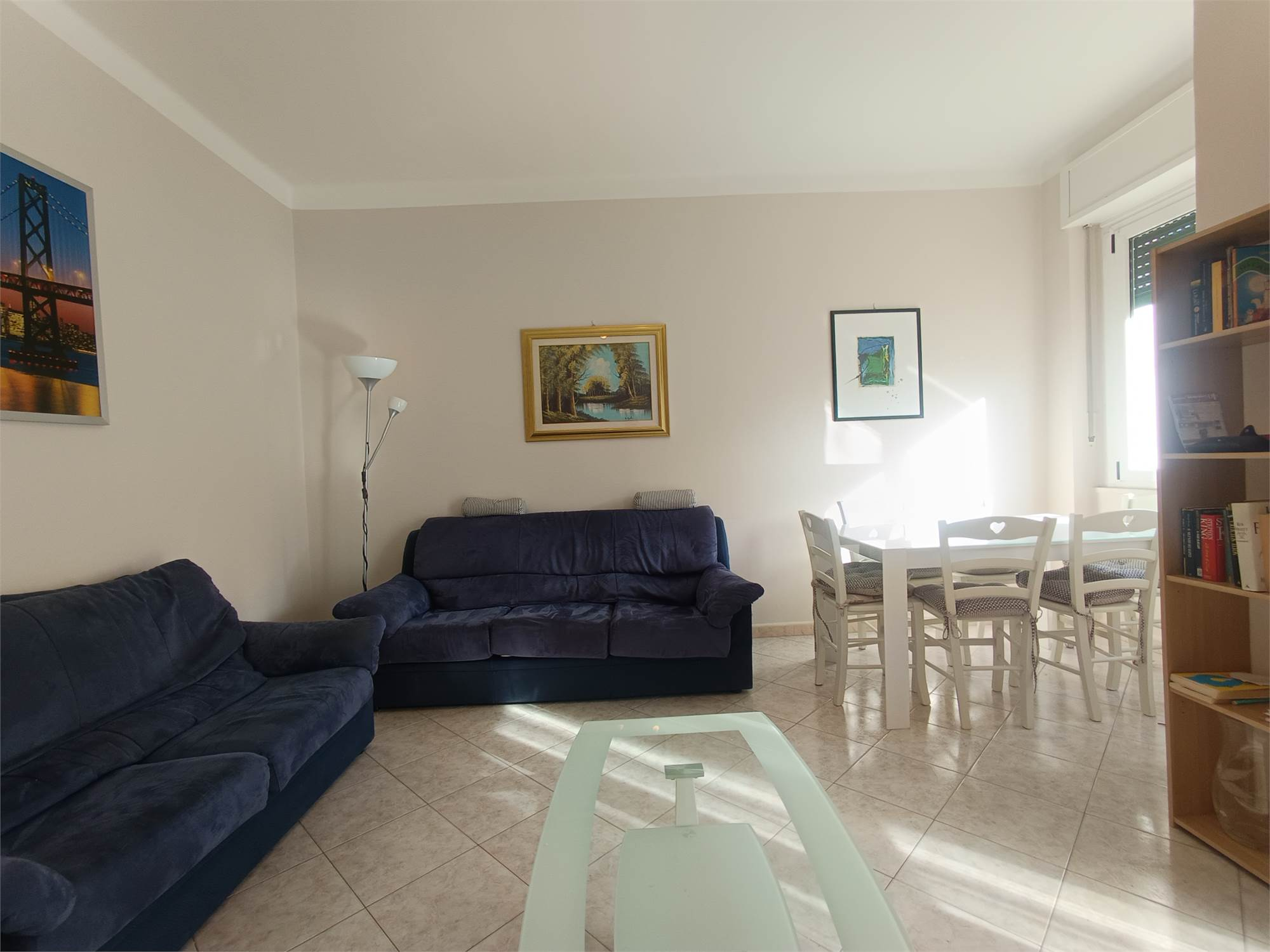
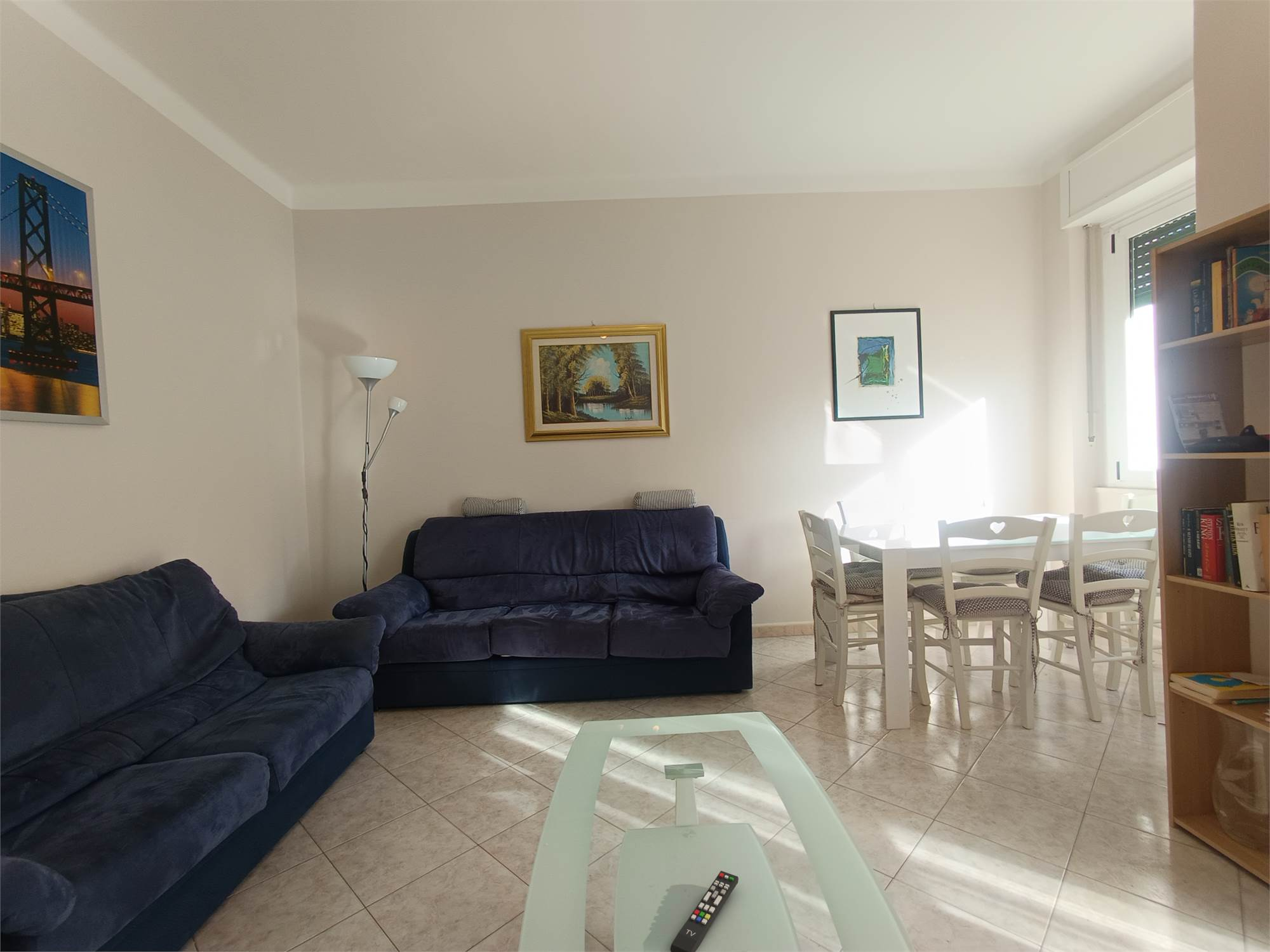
+ remote control (707, 911)
